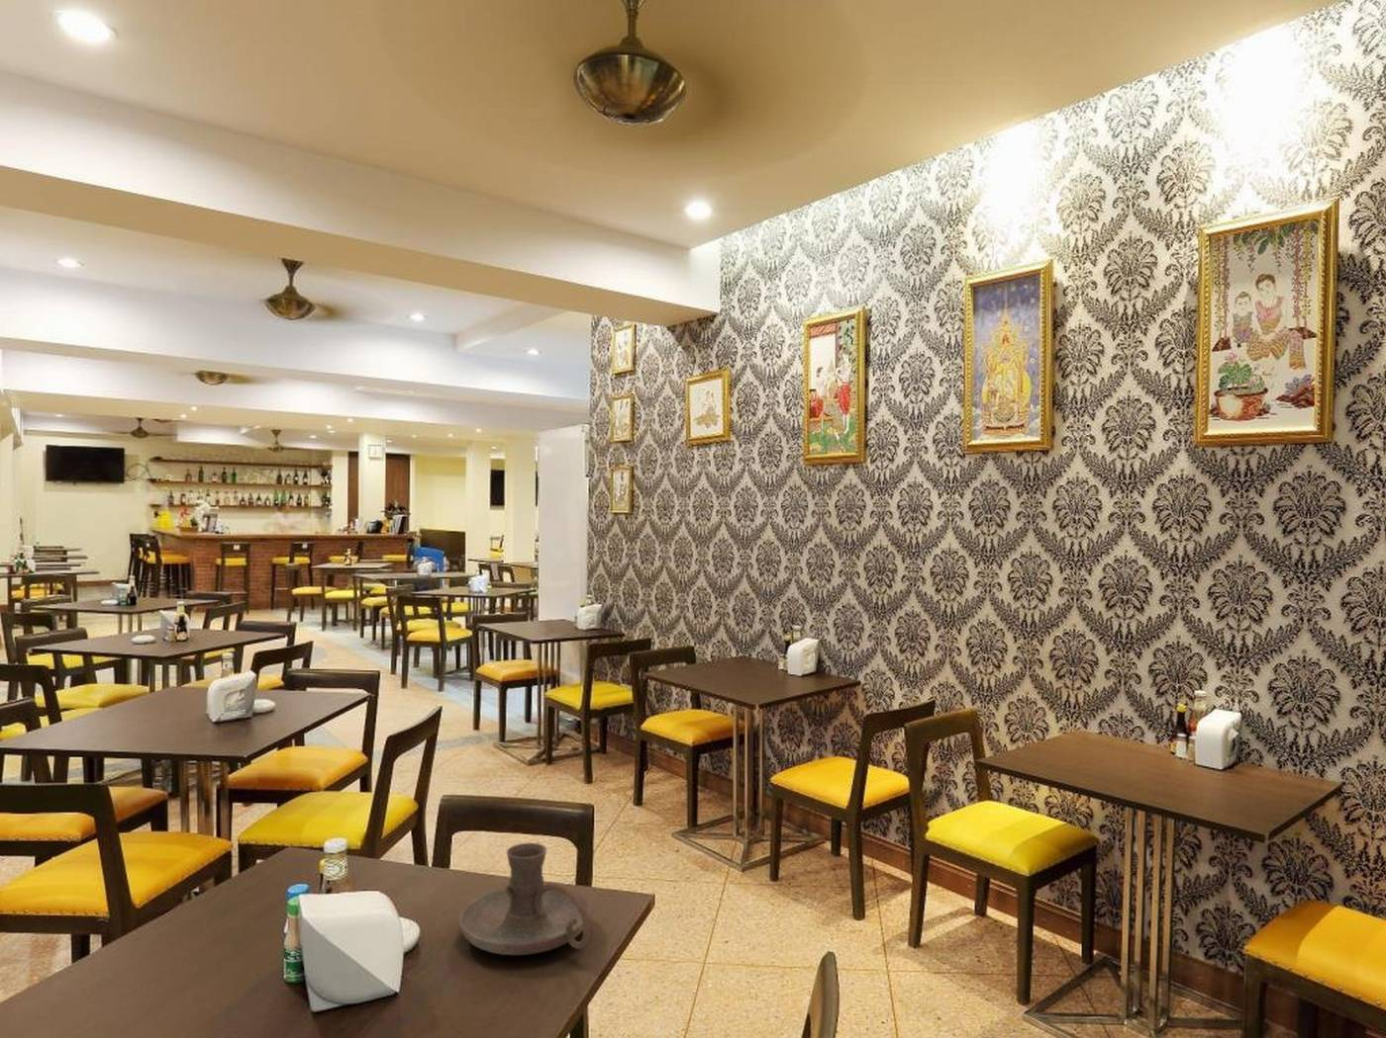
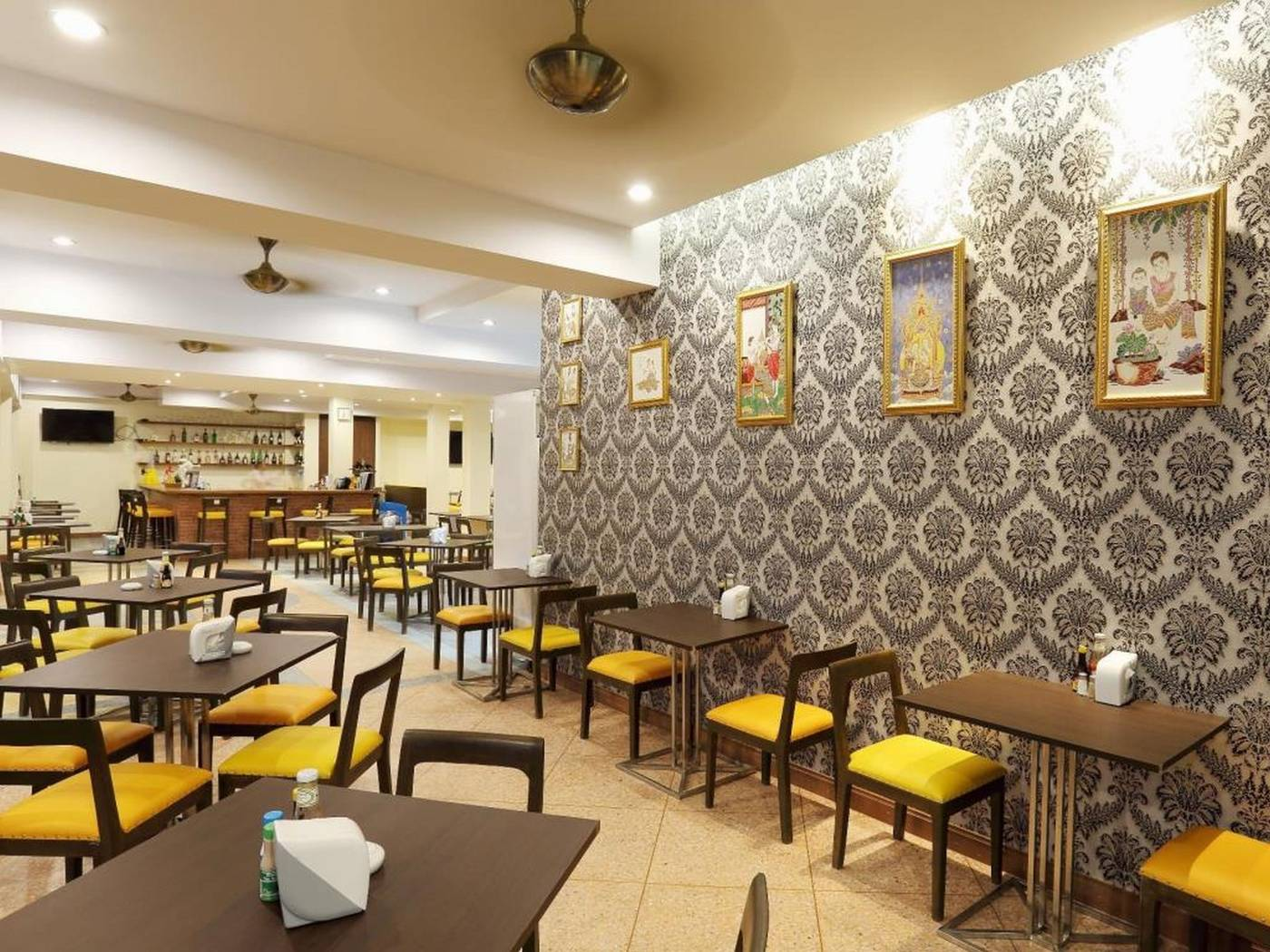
- candle holder (536, 896)
